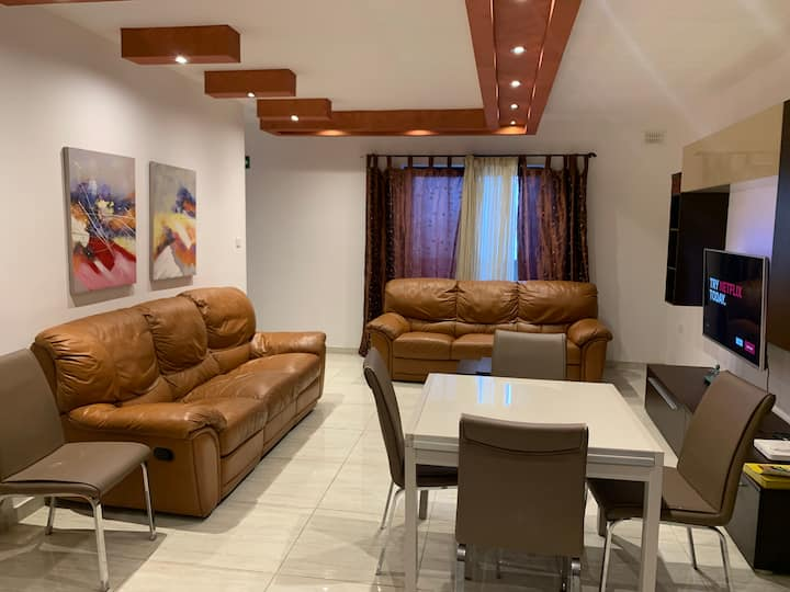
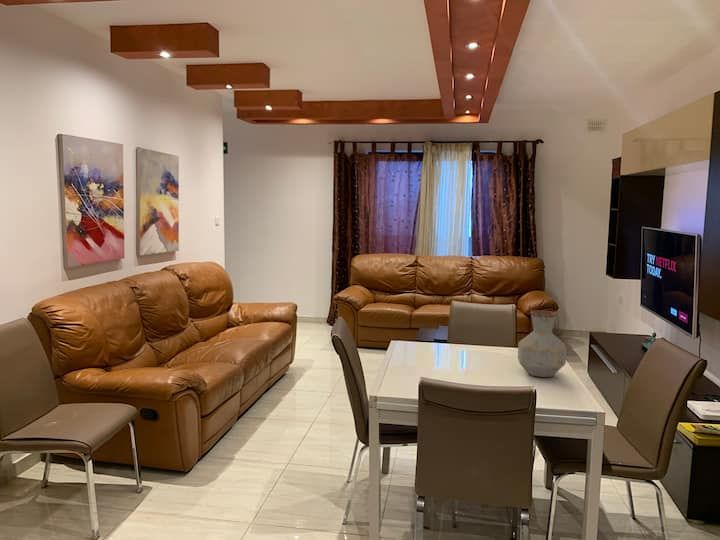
+ vase (542, 343)
